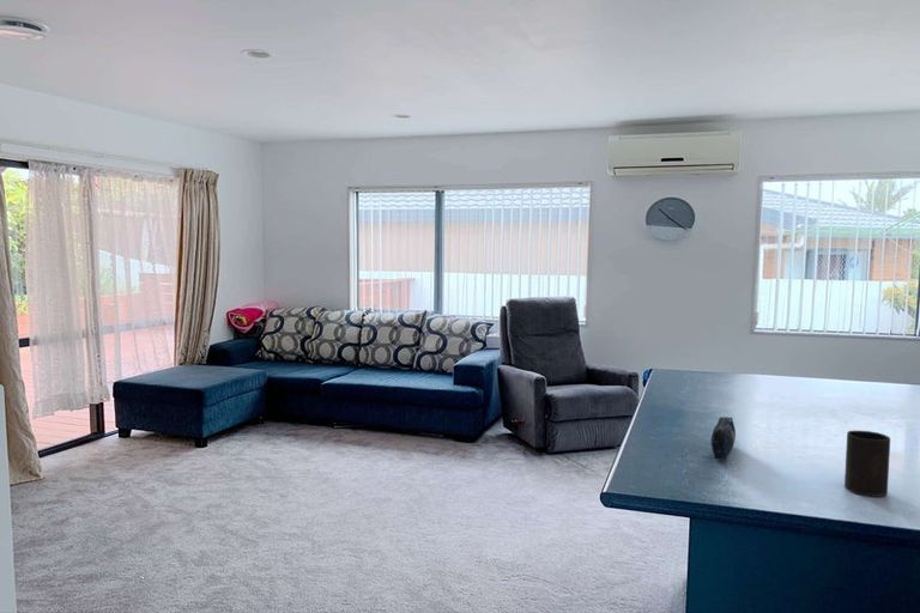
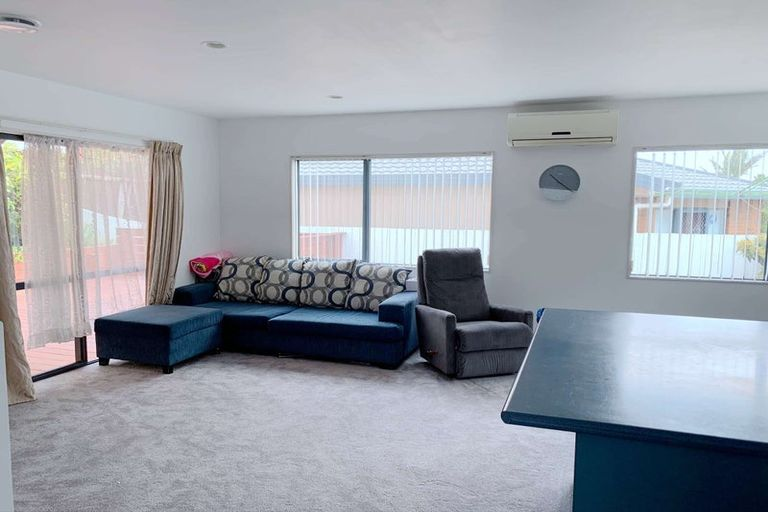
- cup (866, 462)
- pencil case (722, 437)
